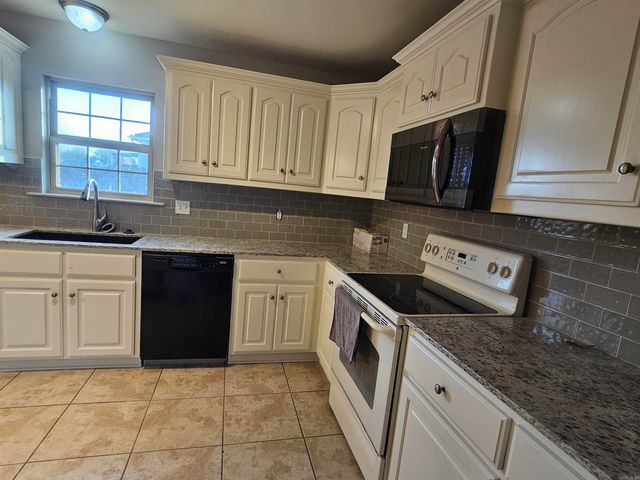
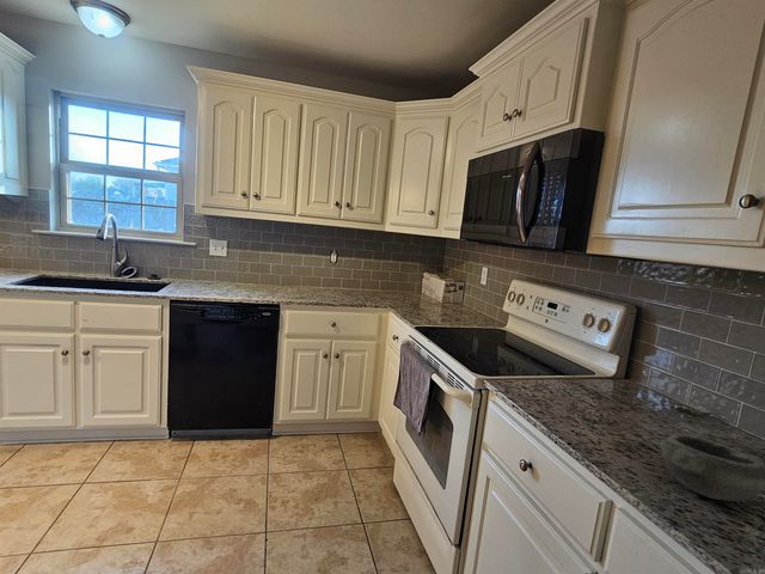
+ bowl (703, 466)
